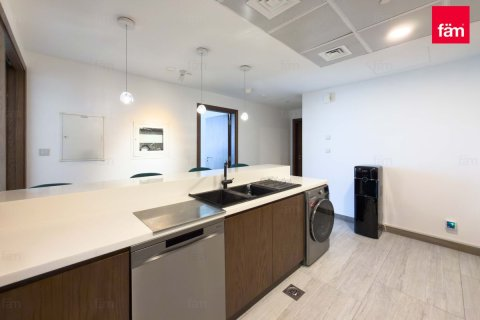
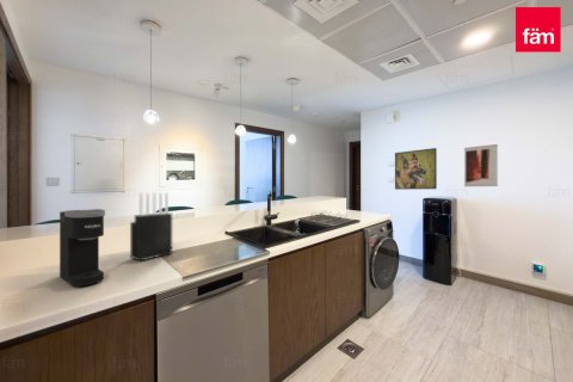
+ wall art (480, 166)
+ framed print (414, 170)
+ coffee maker (81, 244)
+ knife block (150, 223)
